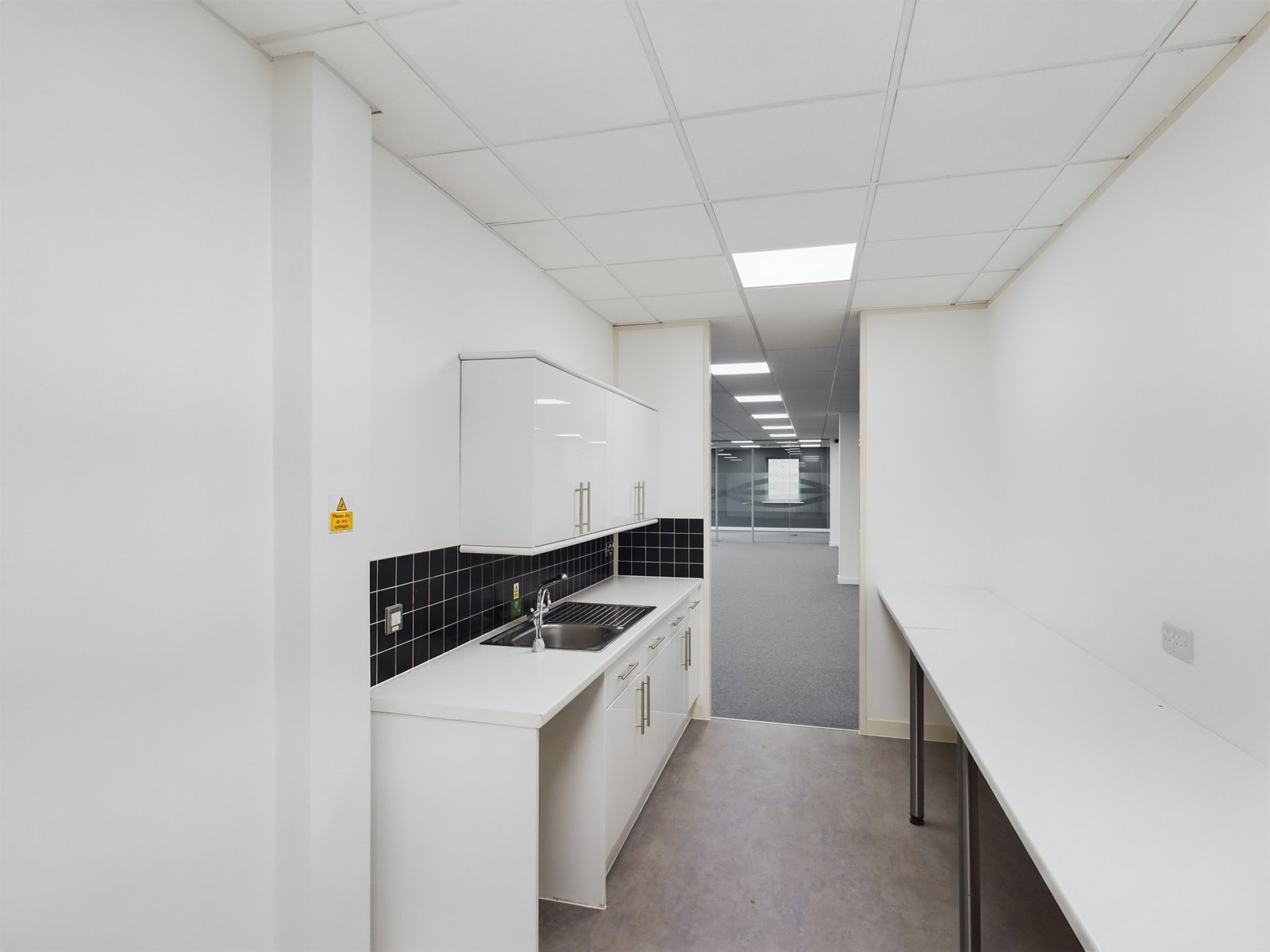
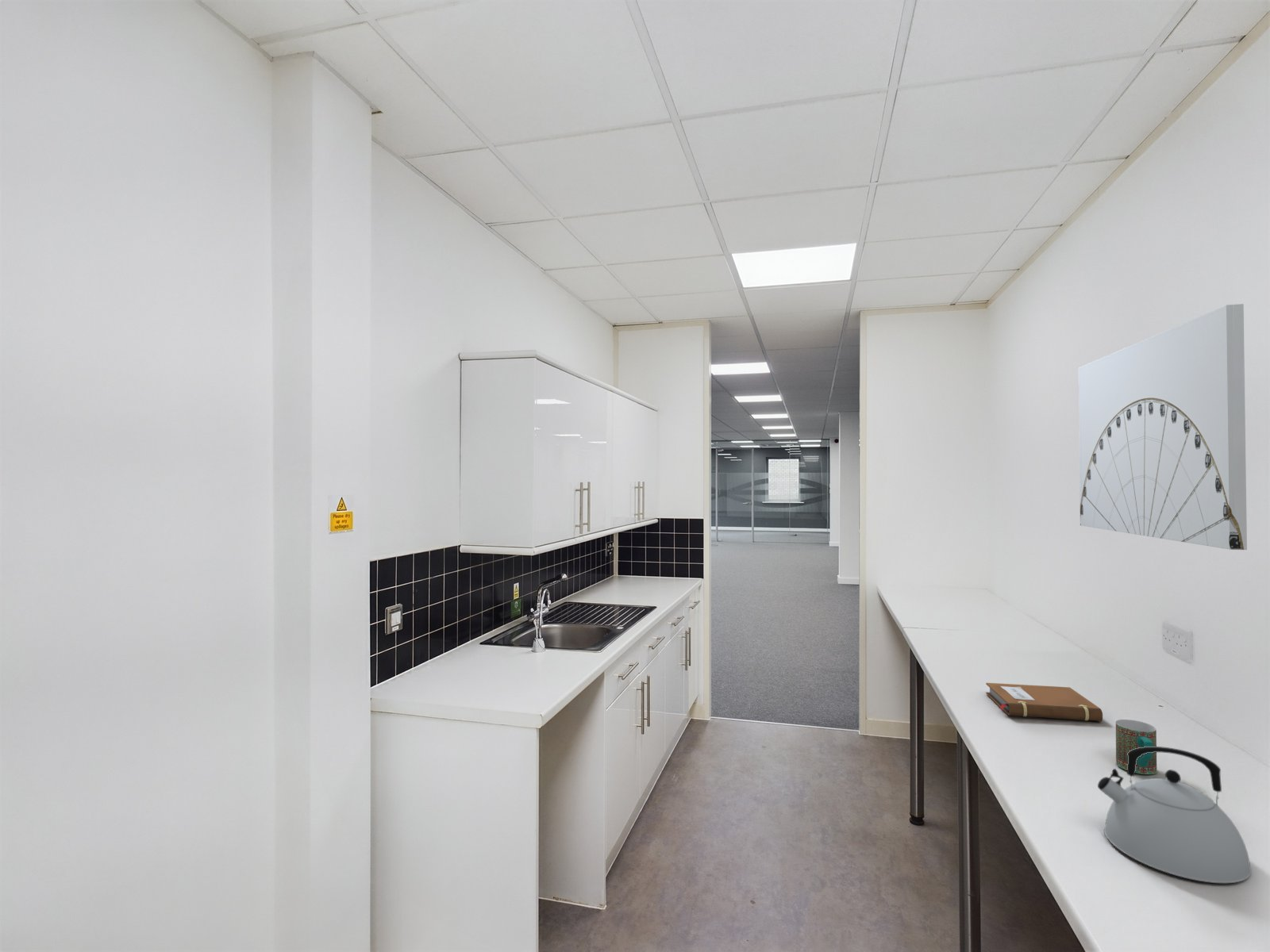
+ mug (1137, 747)
+ kettle (1169, 798)
+ wall art (1144, 438)
+ notebook (1038, 701)
